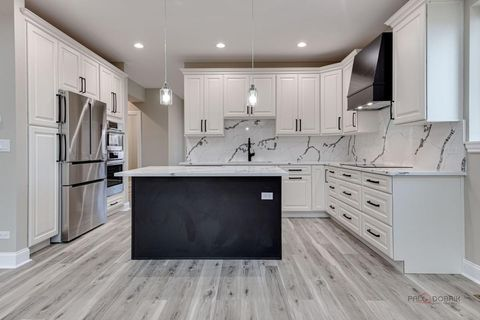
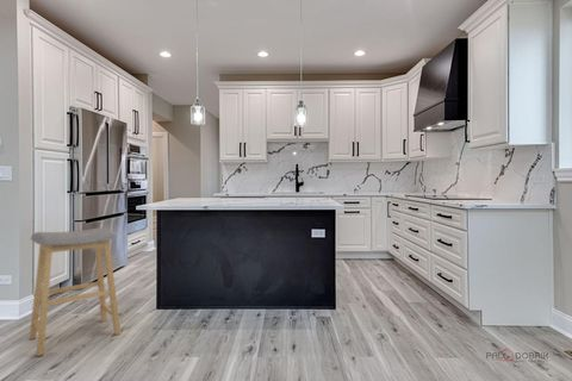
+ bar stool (76, 285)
